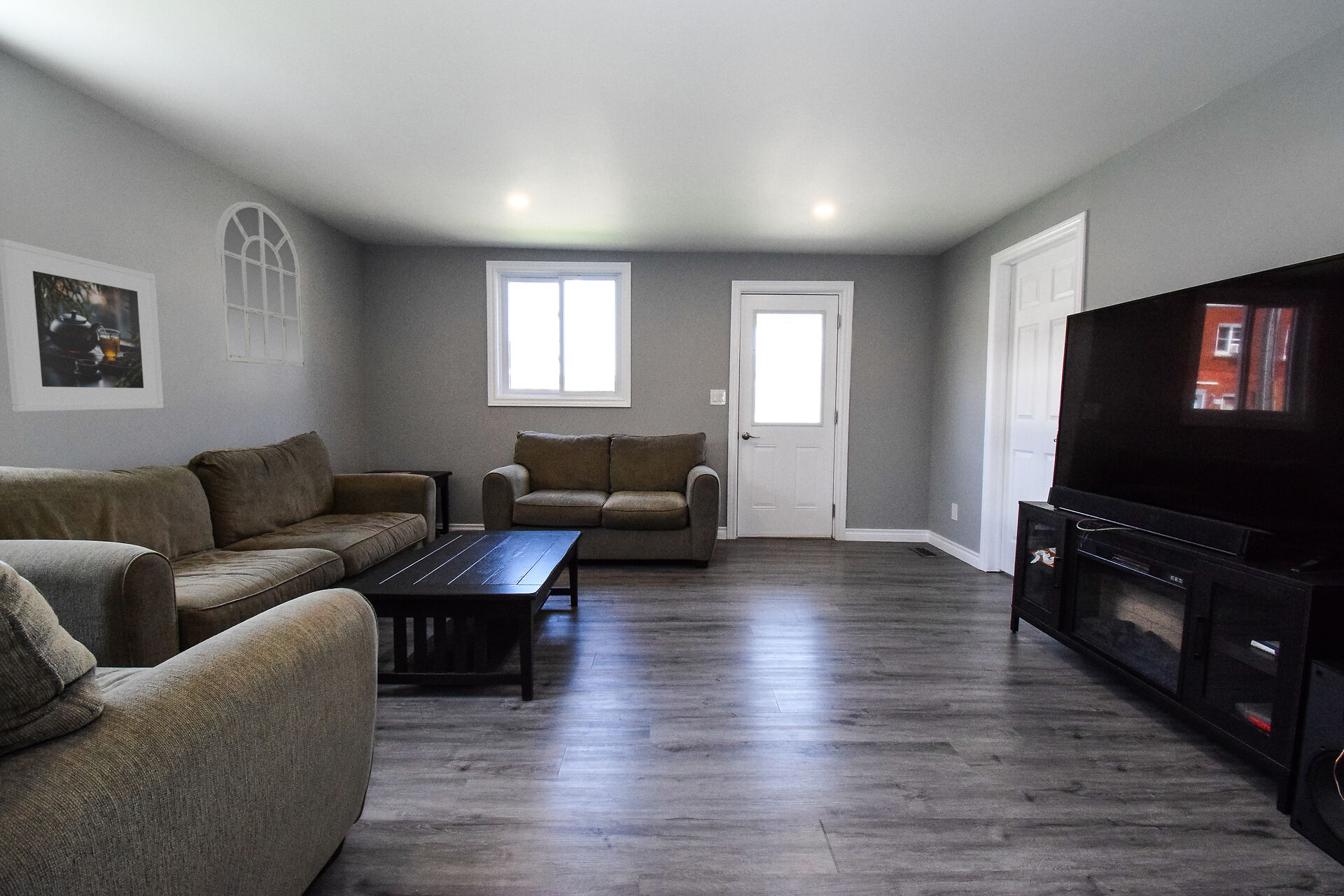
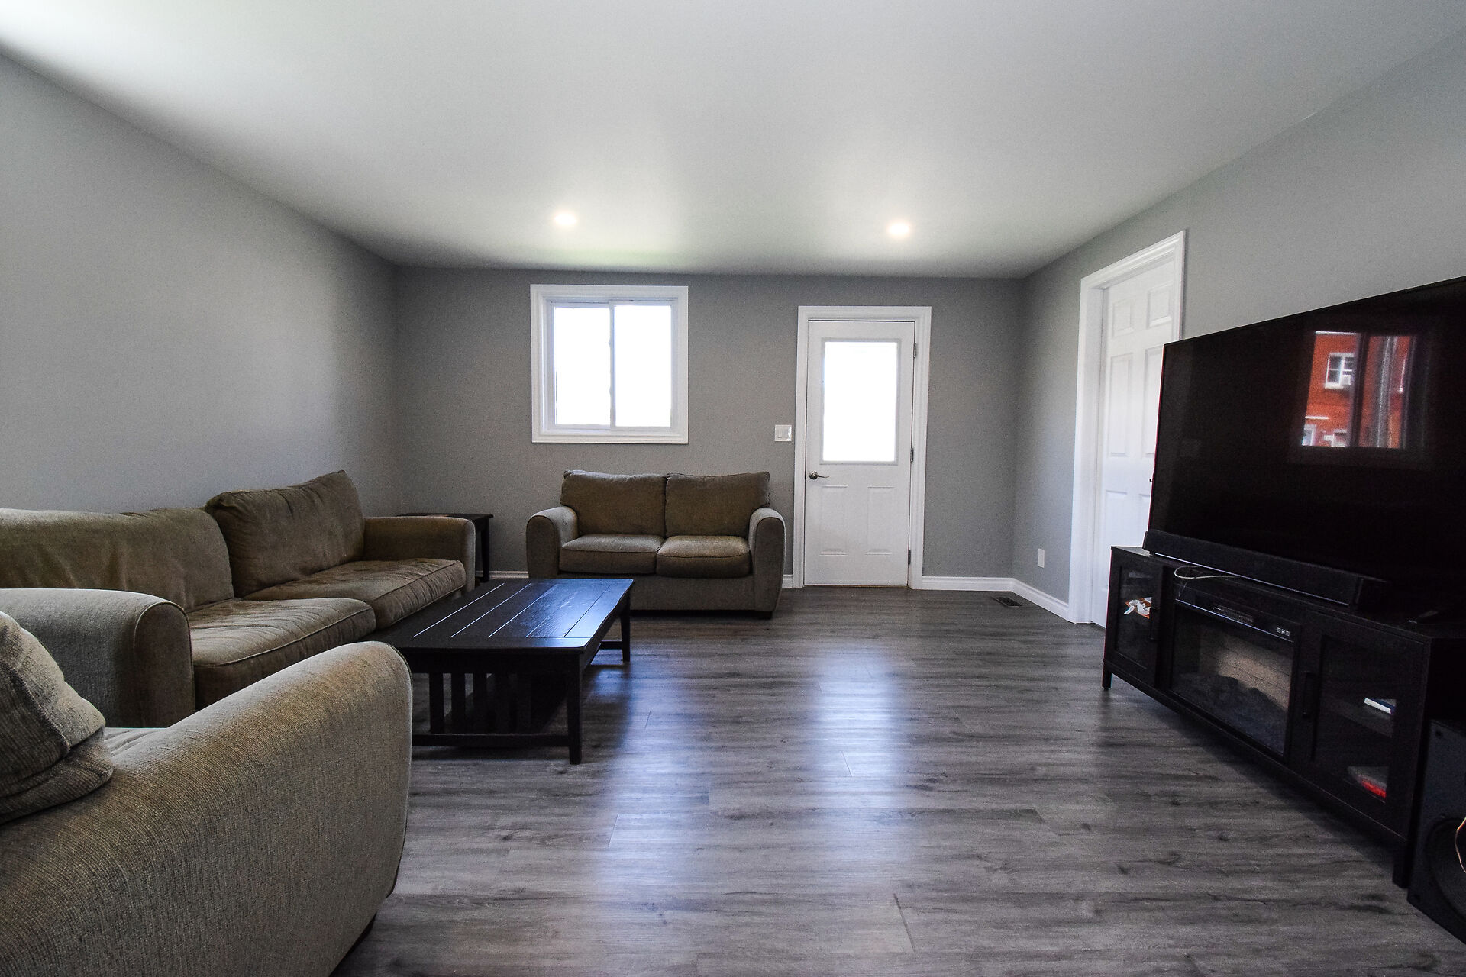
- mirror (262, 285)
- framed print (92, 335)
